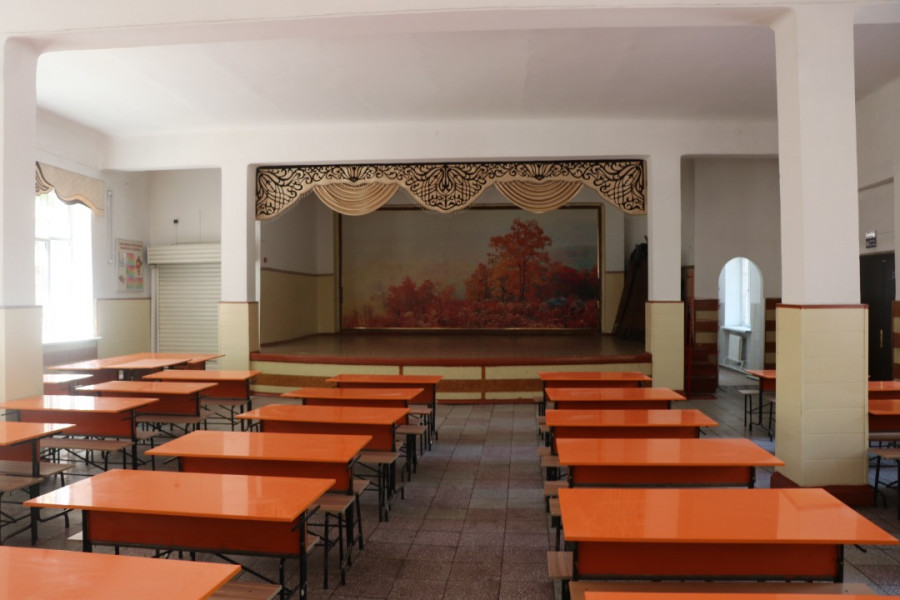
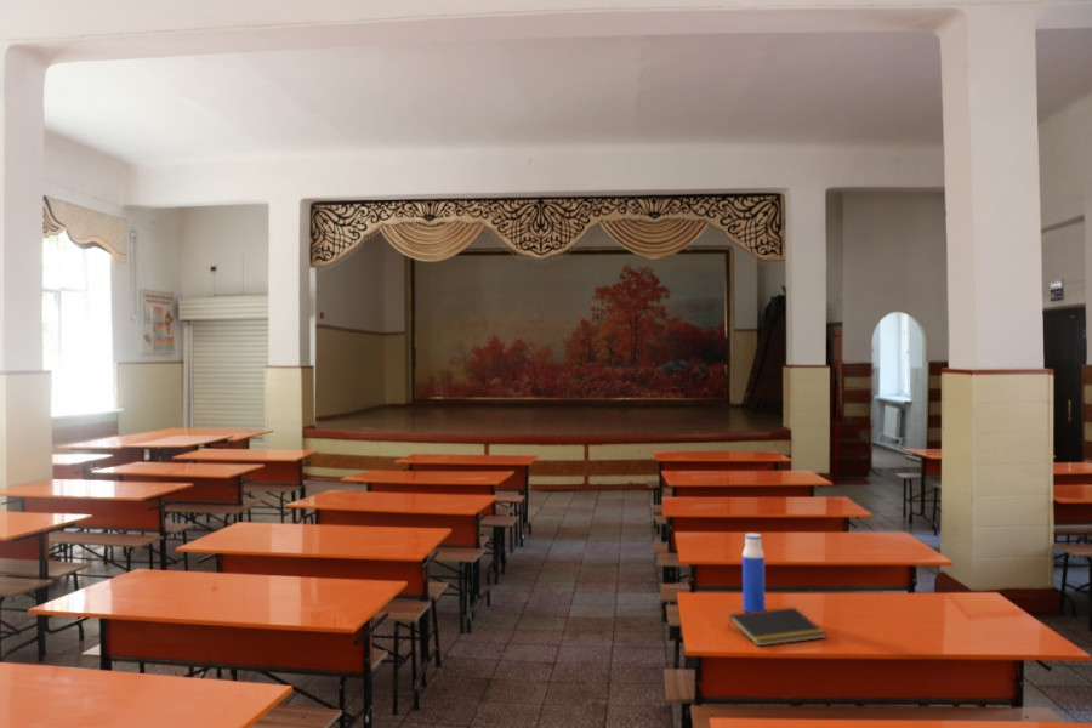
+ water bottle (753, 571)
+ notepad (777, 625)
